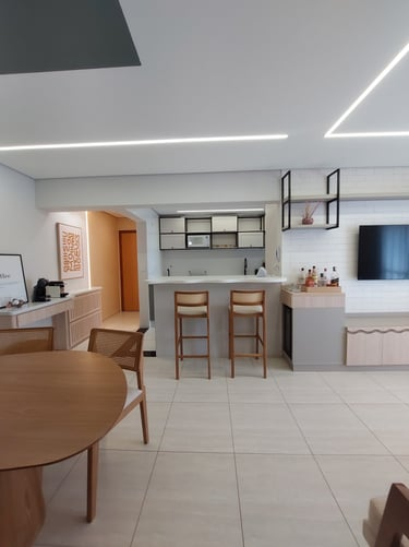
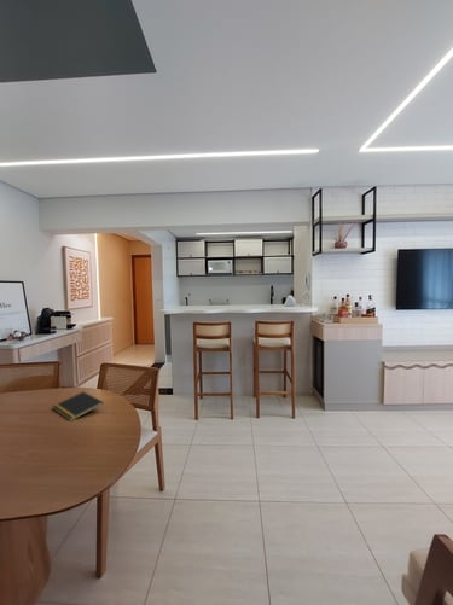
+ notepad (77, 405)
